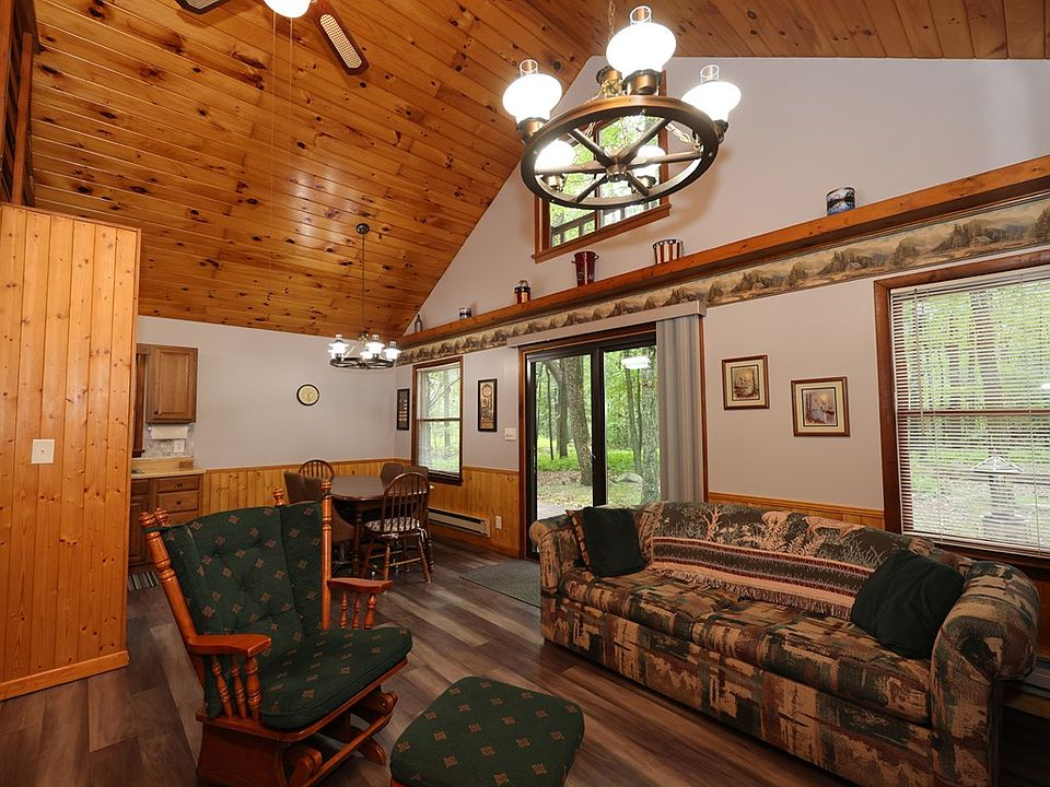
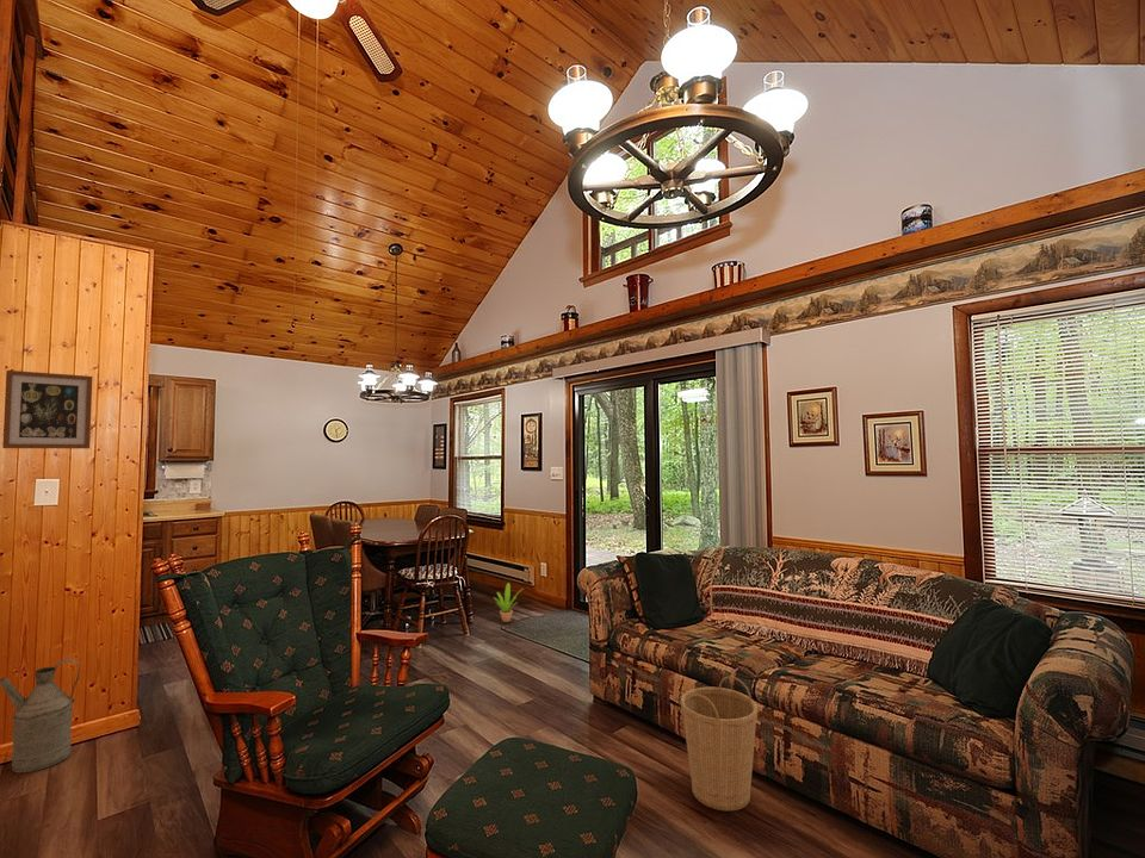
+ basket (719, 738)
+ watering can (38, 713)
+ wall art (49, 410)
+ potted plant (506, 603)
